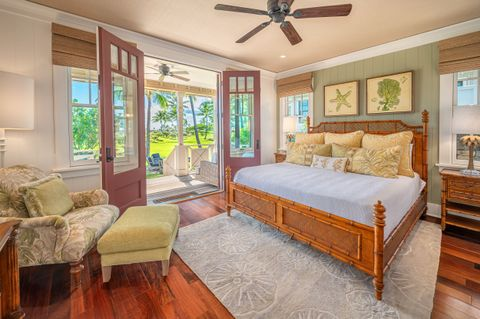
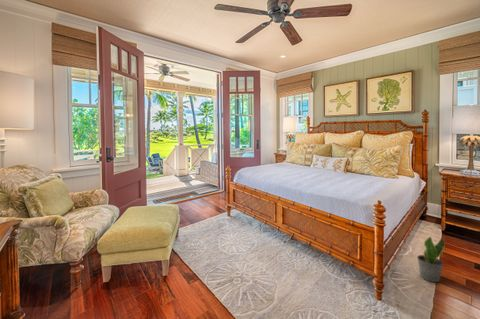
+ potted plant (430, 255)
